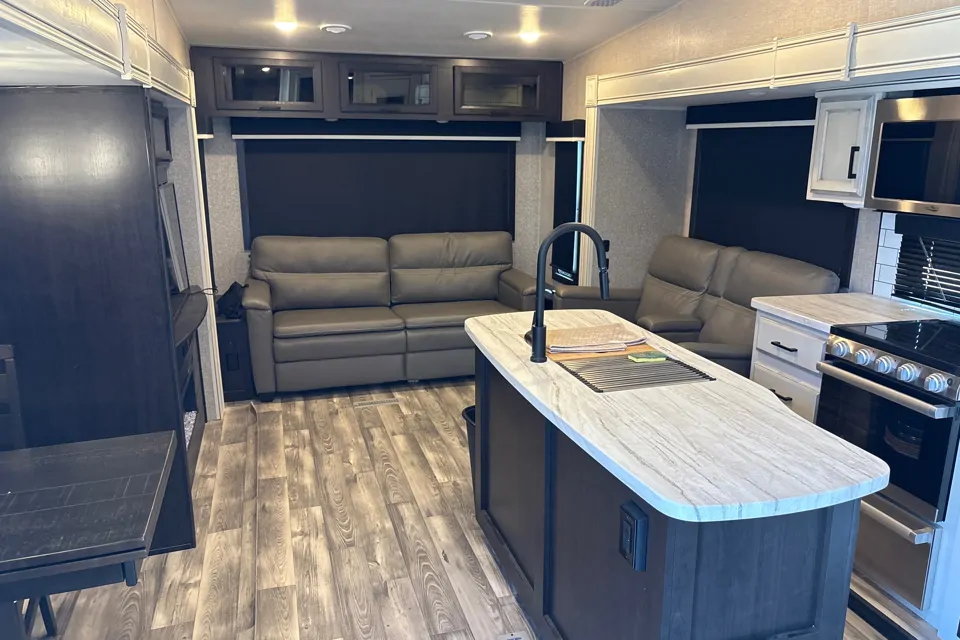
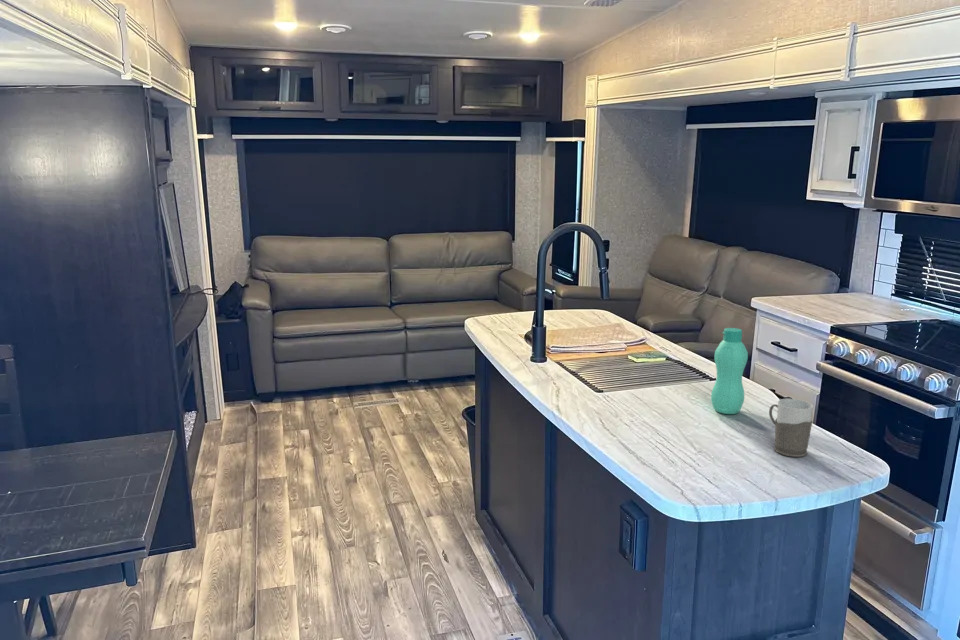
+ mug (786, 424)
+ bottle (729, 370)
